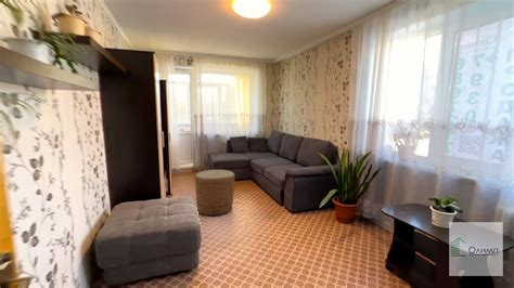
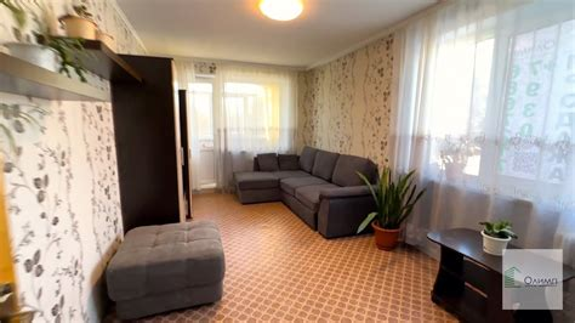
- basket (215, 191)
